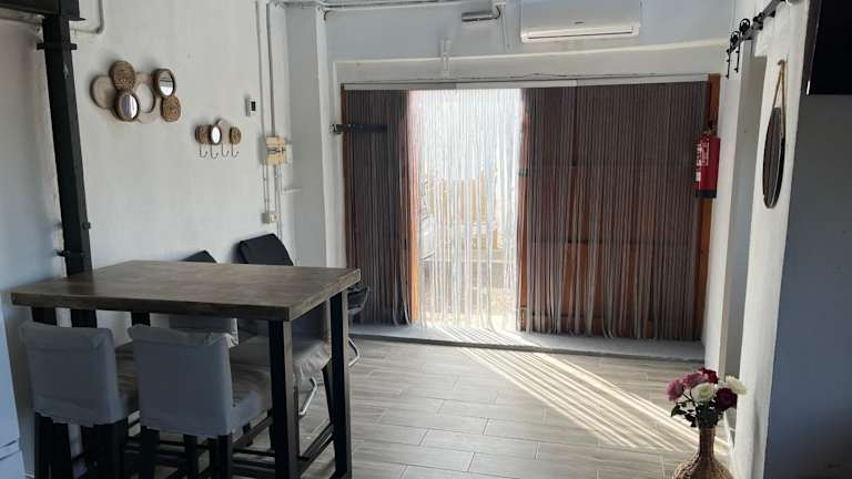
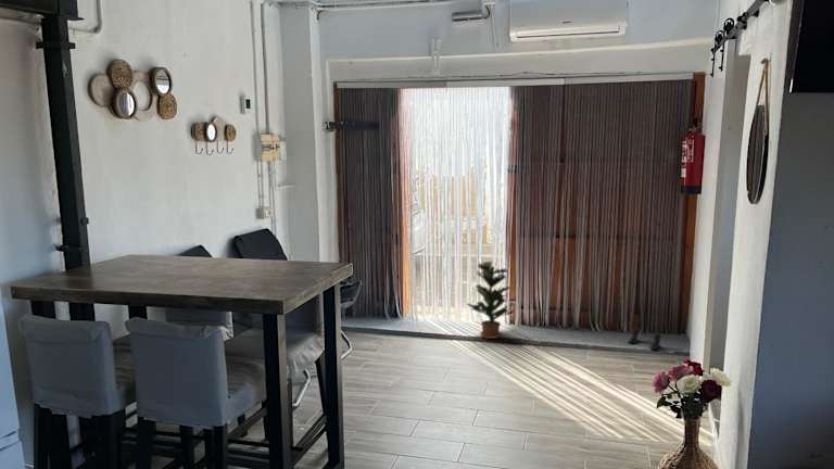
+ potted plant (491, 299)
+ boots (636, 338)
